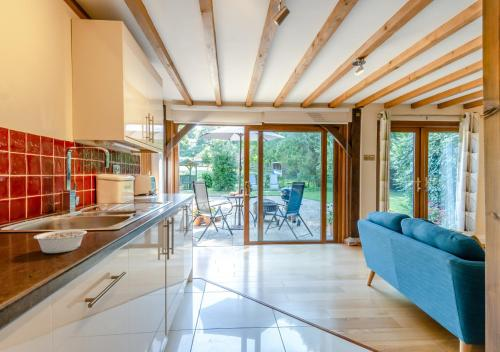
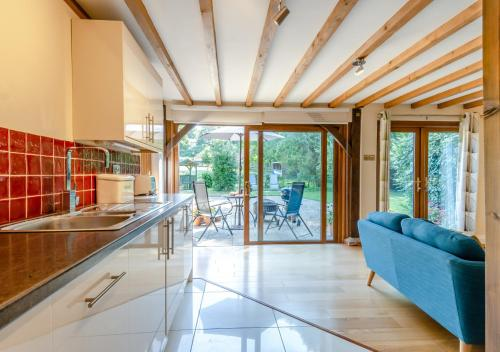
- legume (63, 240)
